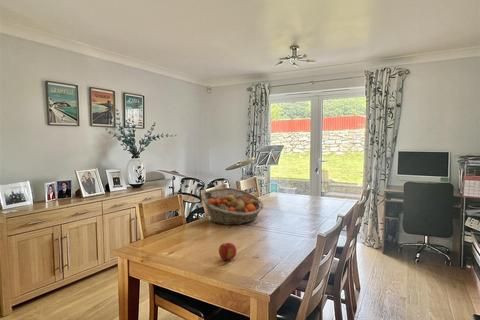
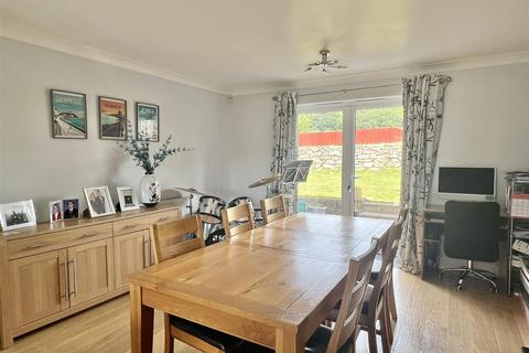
- fruit basket (232, 205)
- apple (227, 250)
